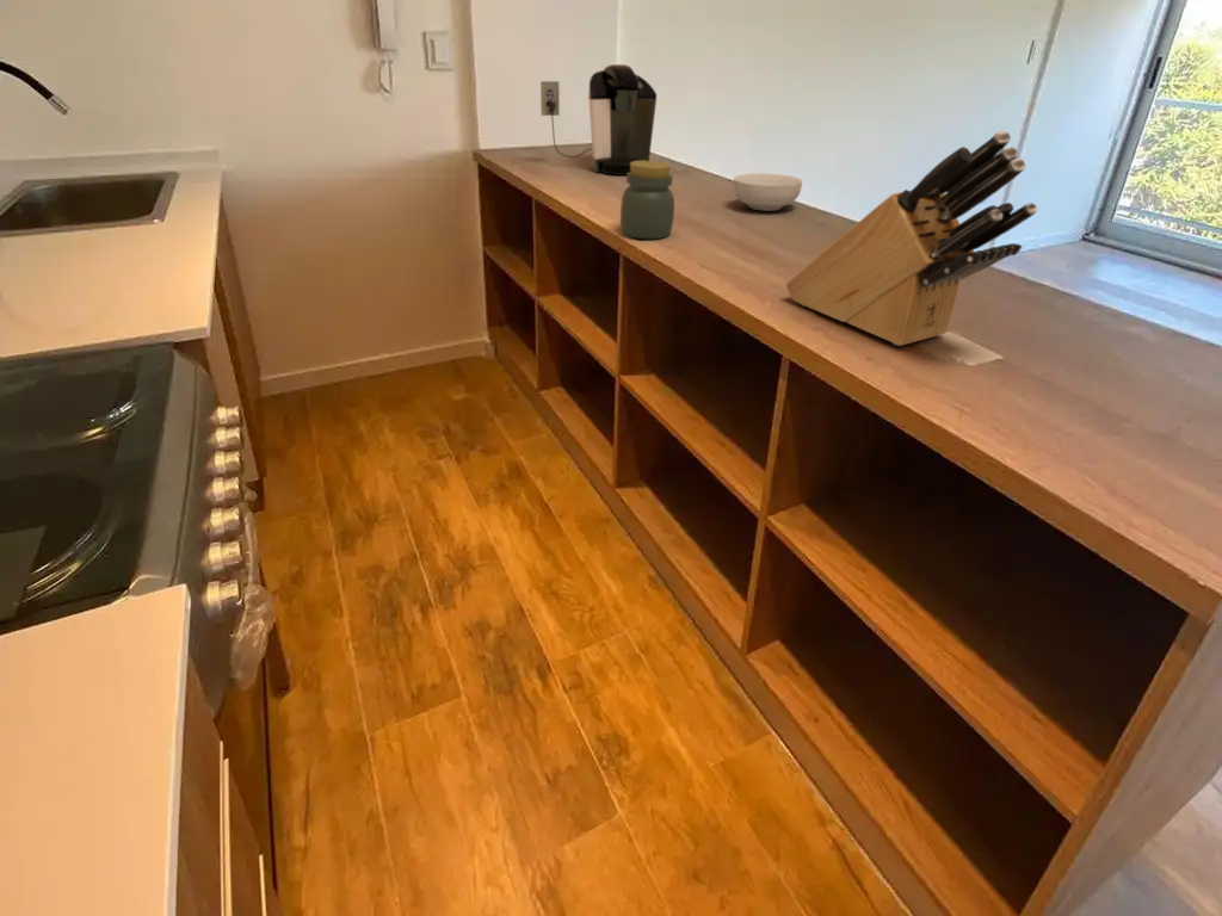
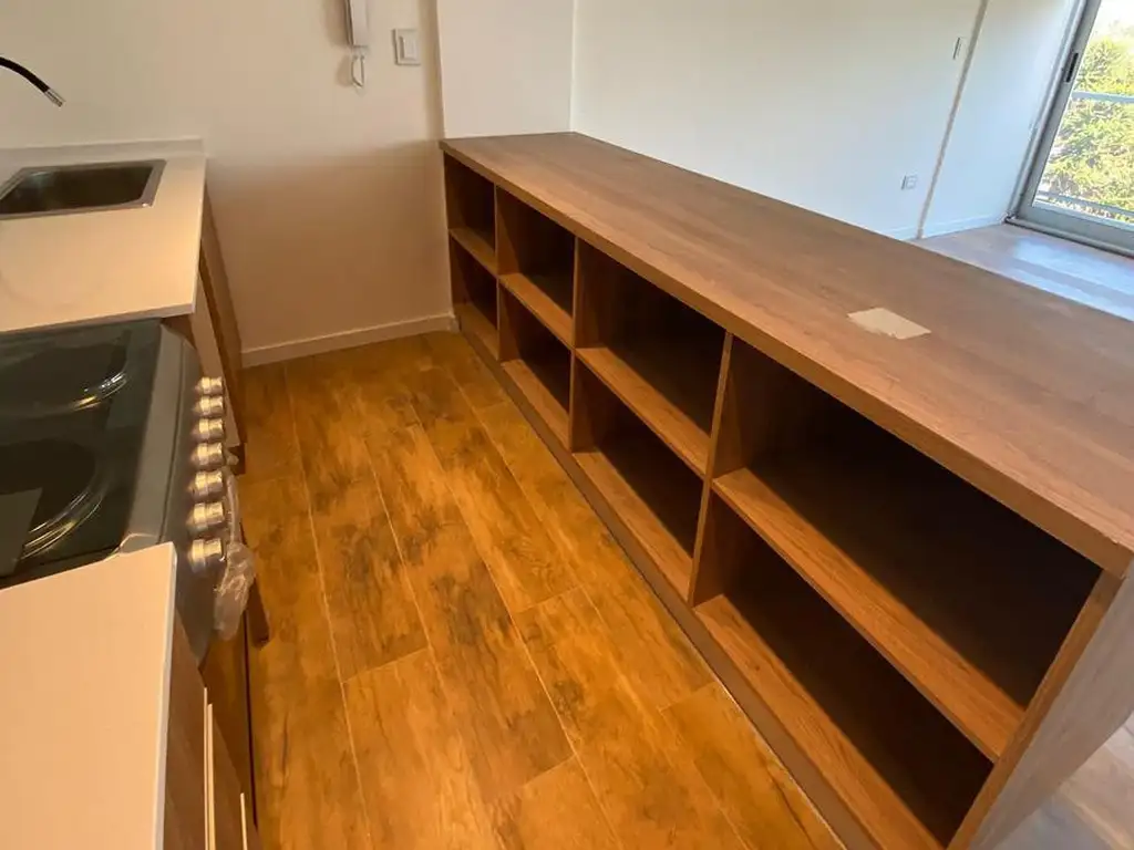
- cereal bowl (766, 192)
- jar (647, 199)
- coffee maker (601, 118)
- knife block (902, 230)
